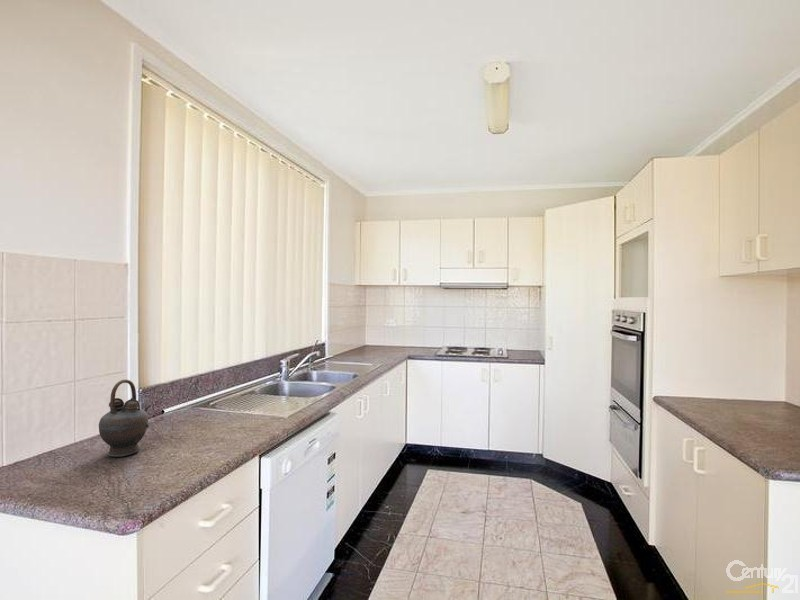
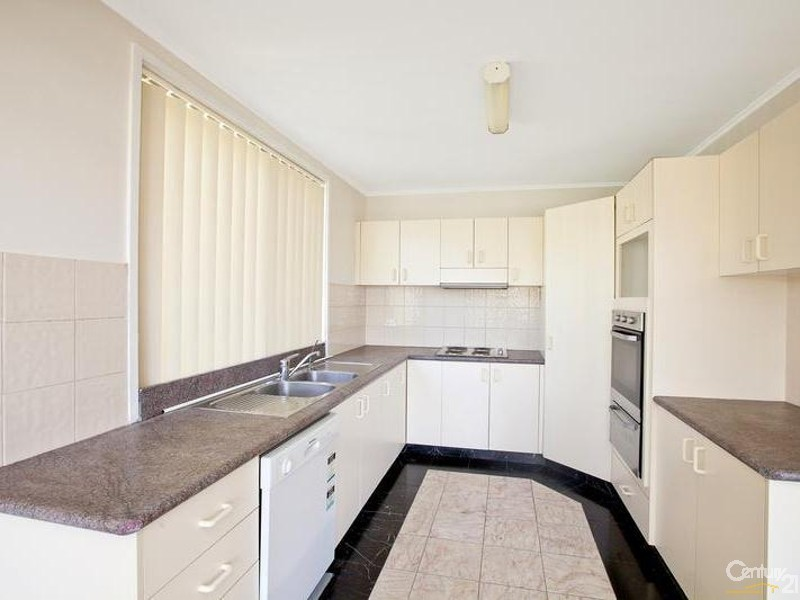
- teapot (128, 415)
